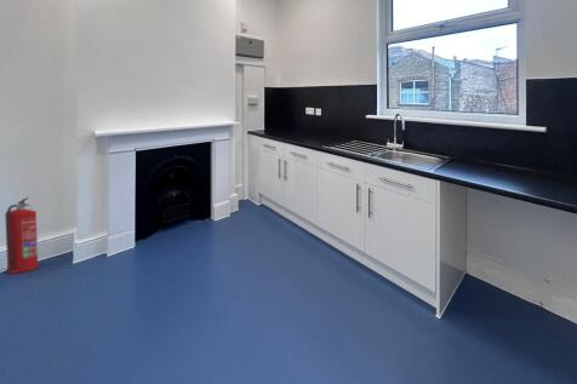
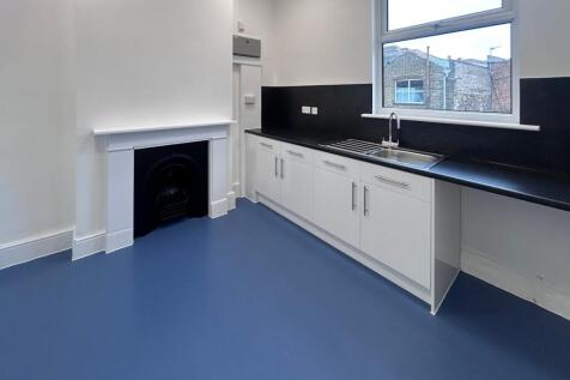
- fire extinguisher (21, 233)
